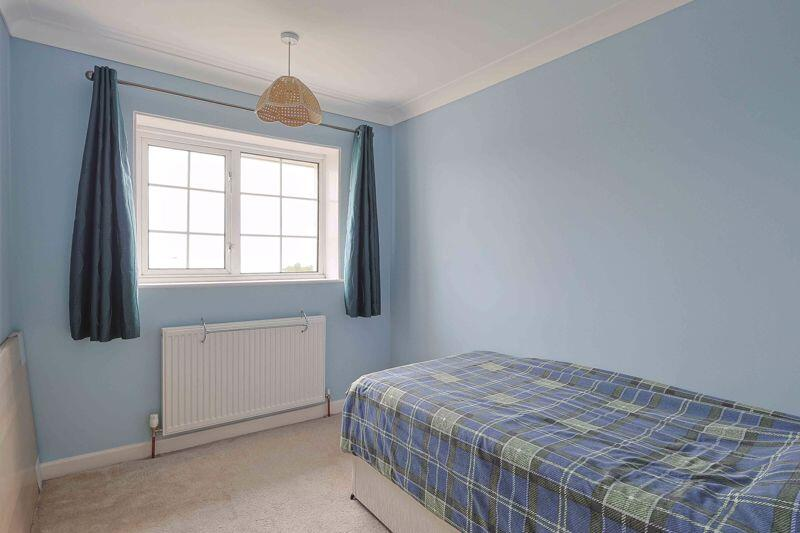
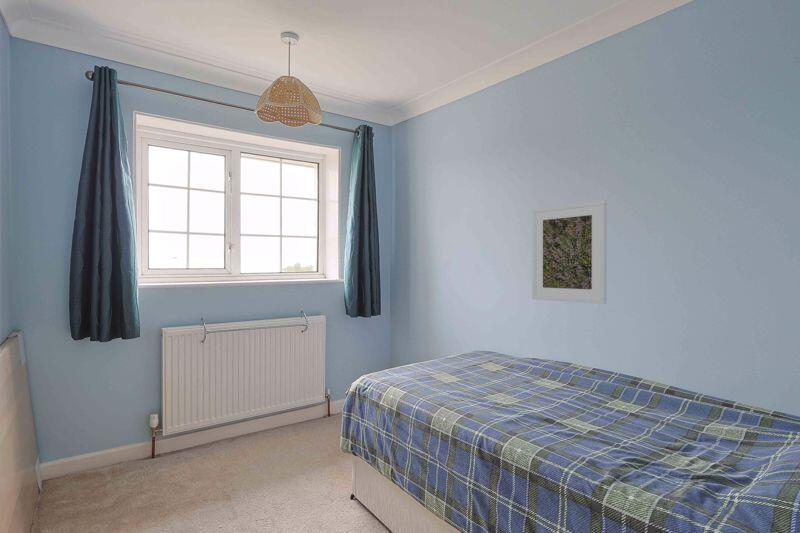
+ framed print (566, 253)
